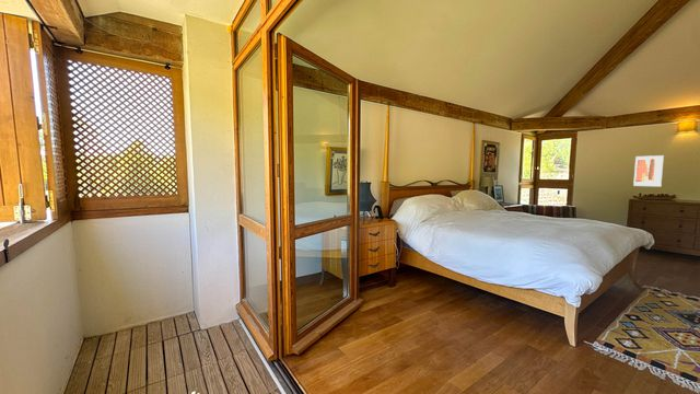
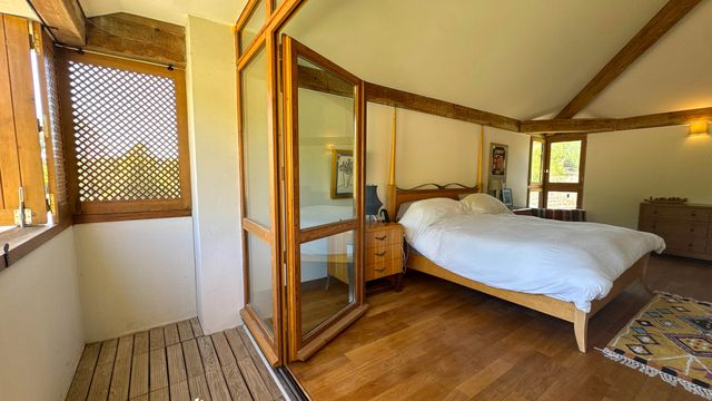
- wall art (648, 171)
